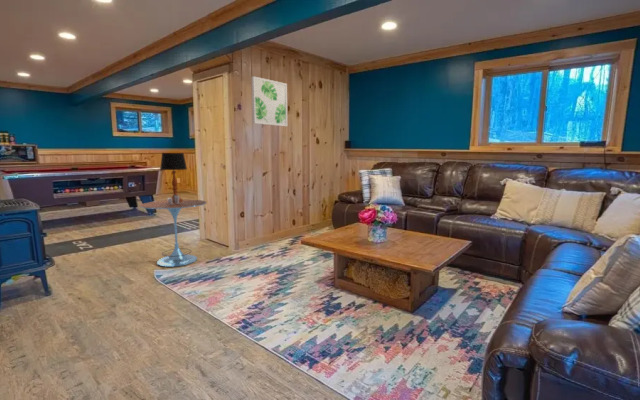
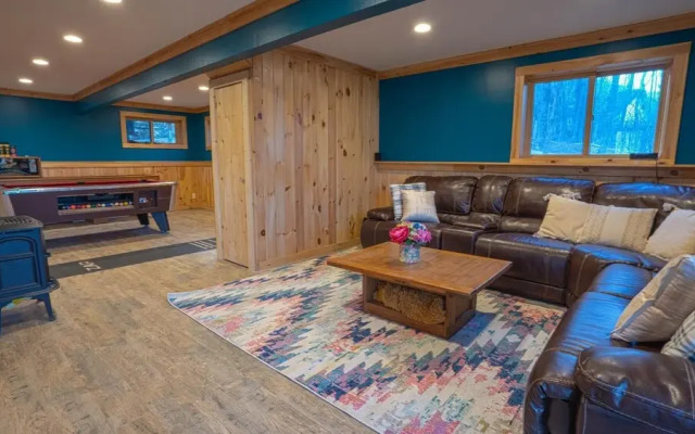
- side table (175, 227)
- table lamp (174, 177)
- wall art (270, 102)
